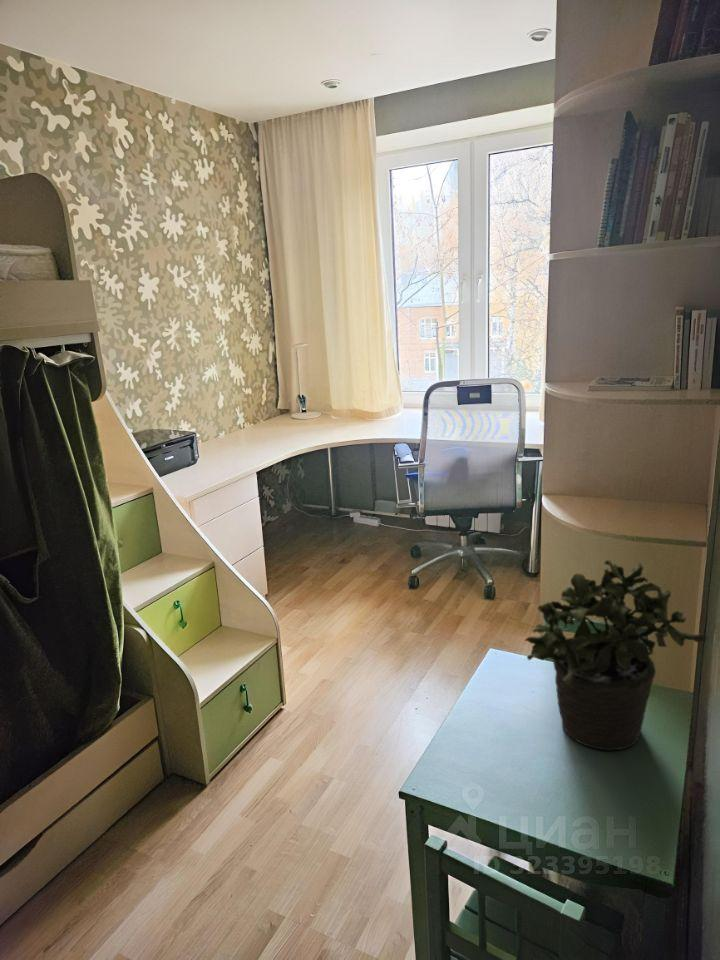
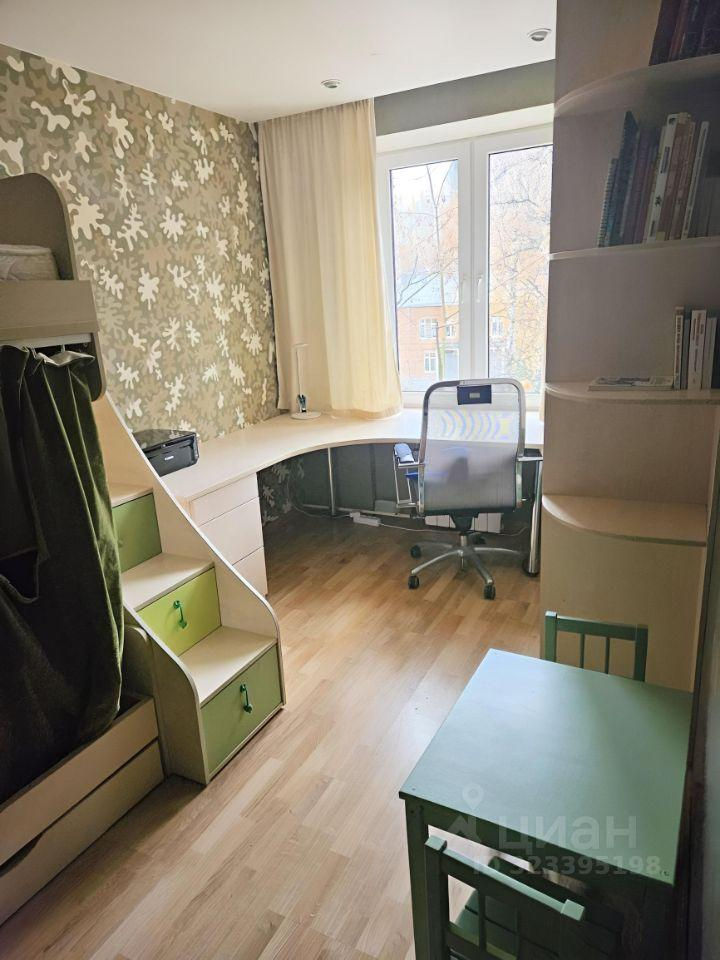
- potted plant (612, 649)
